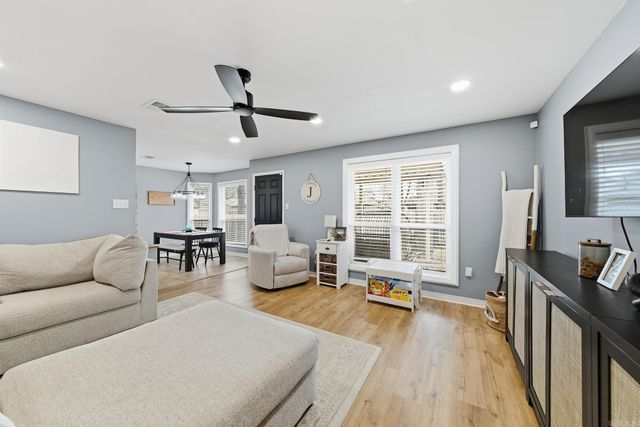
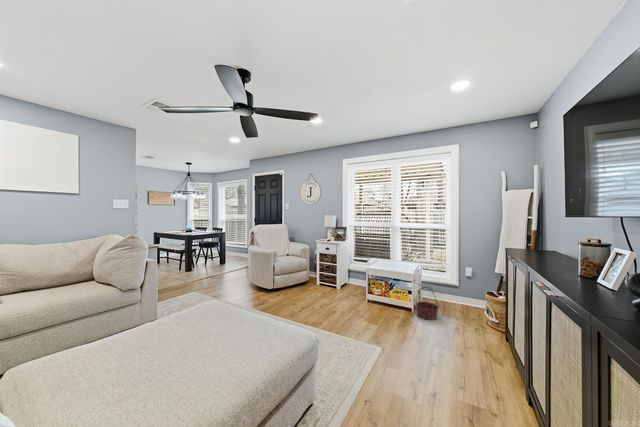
+ basket (426, 302)
